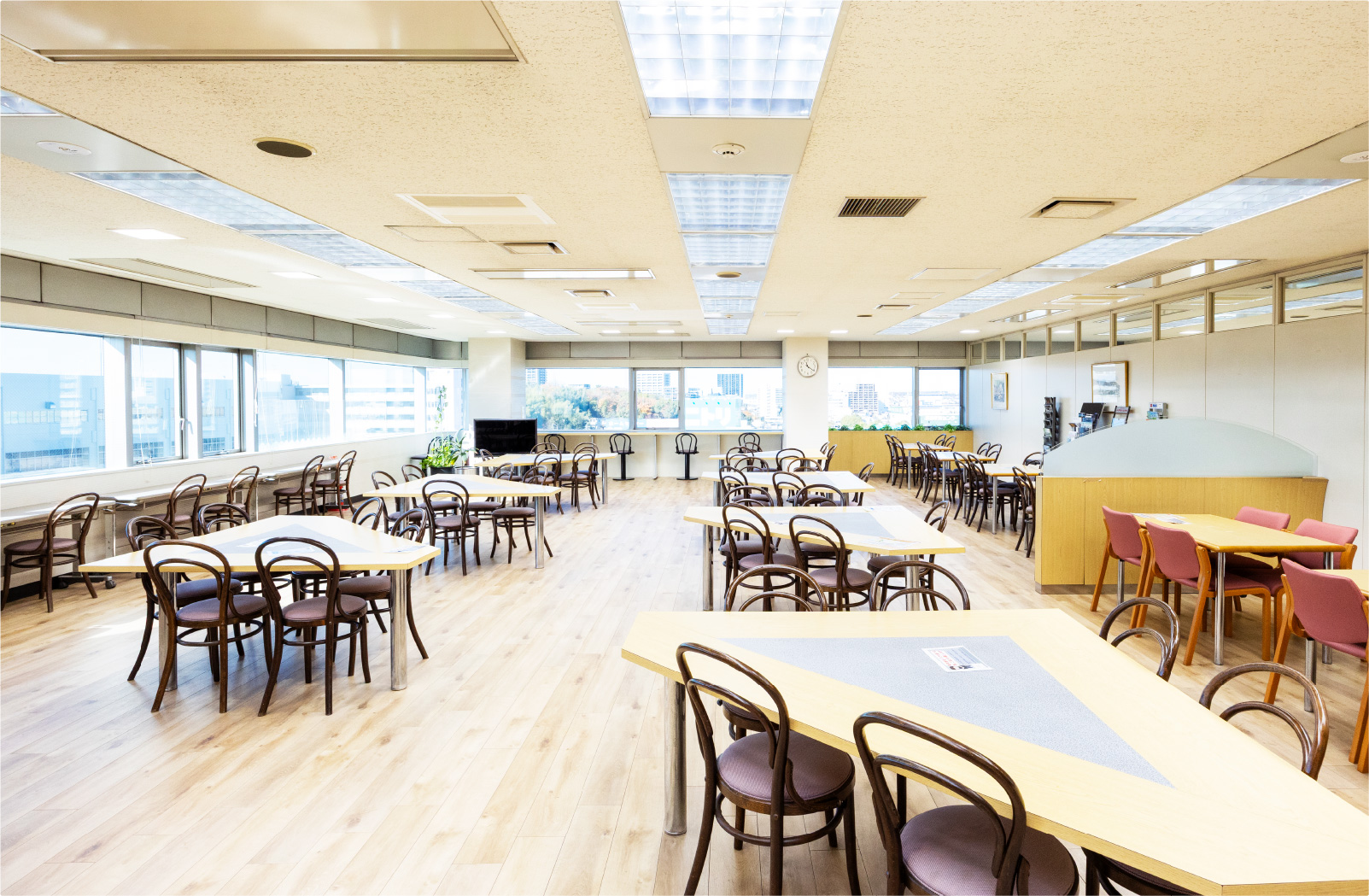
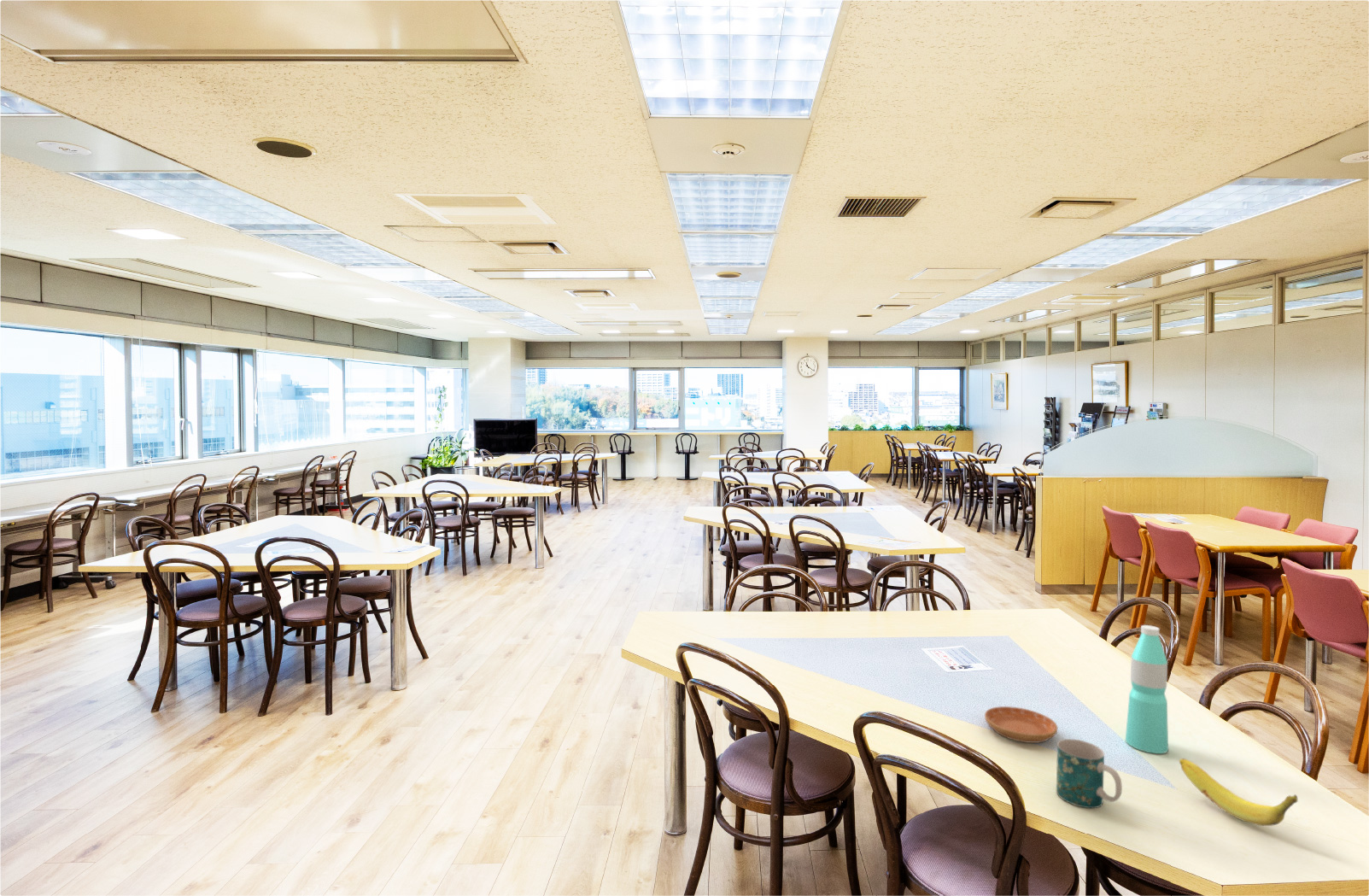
+ water bottle (1148, 686)
+ banana (1233, 794)
+ mug (1089, 776)
+ saucer (1020, 725)
